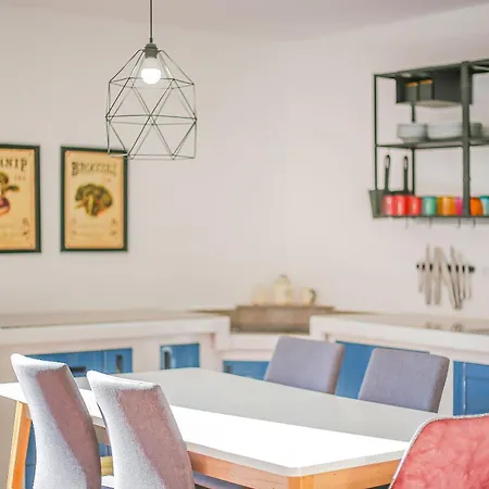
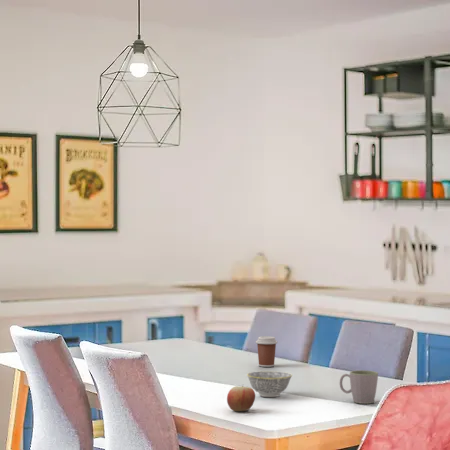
+ bowl (269, 384)
+ coffee cup (266, 351)
+ apple (241, 398)
+ mug (358, 386)
